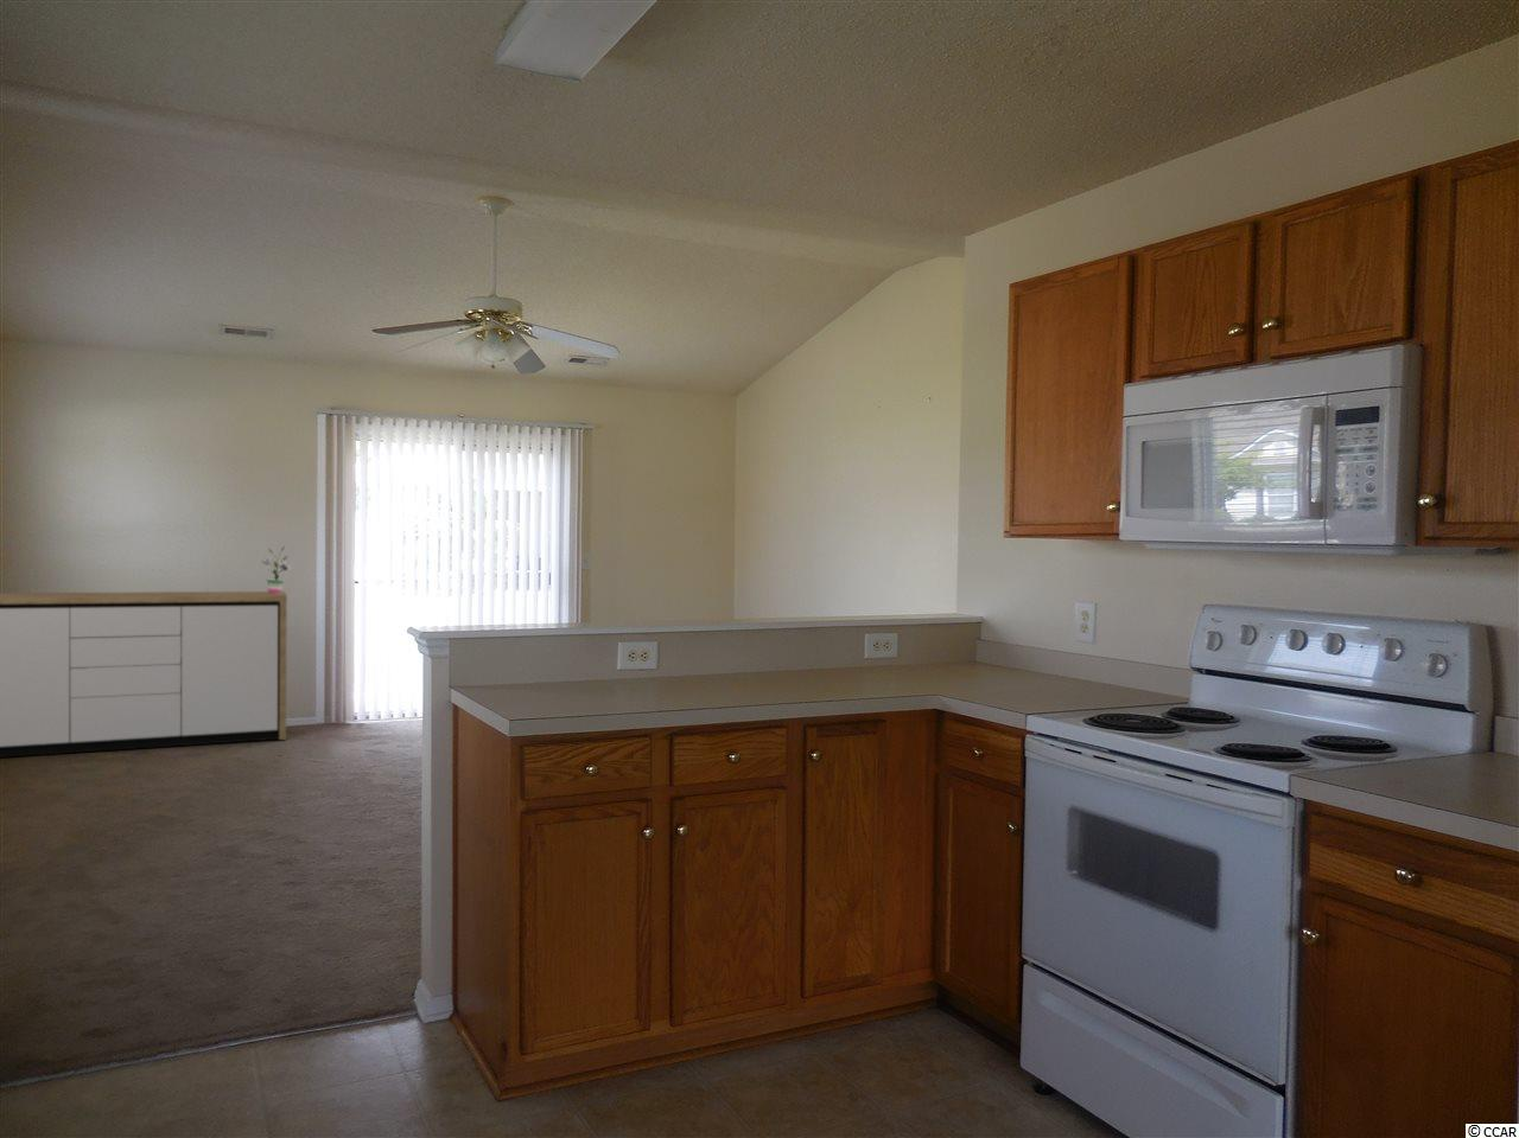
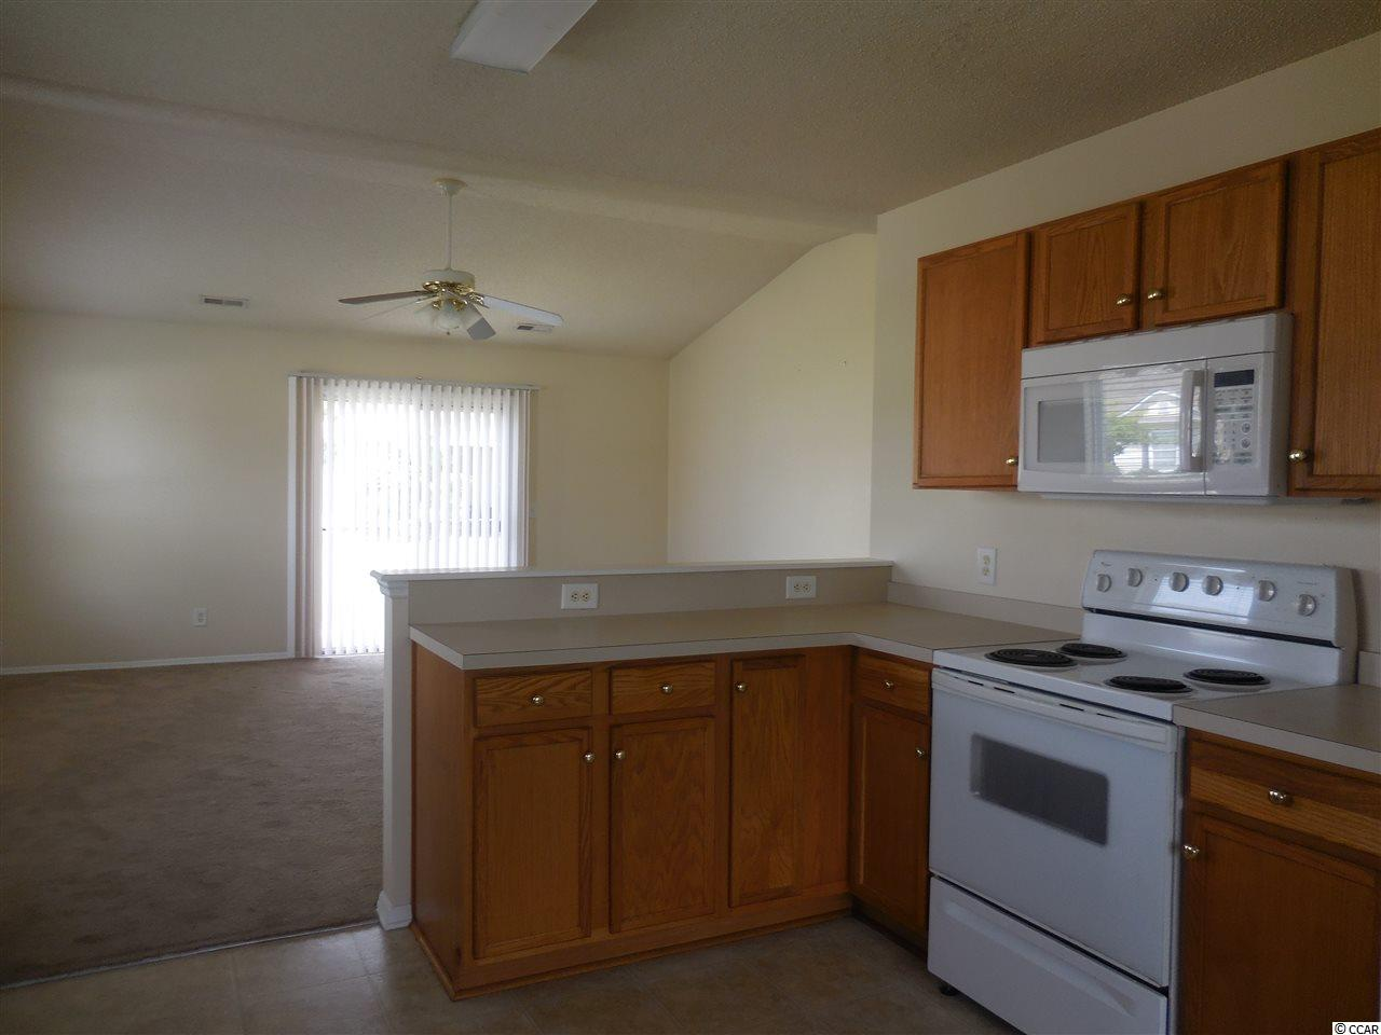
- sideboard (130, 667)
- potted plant (273, 570)
